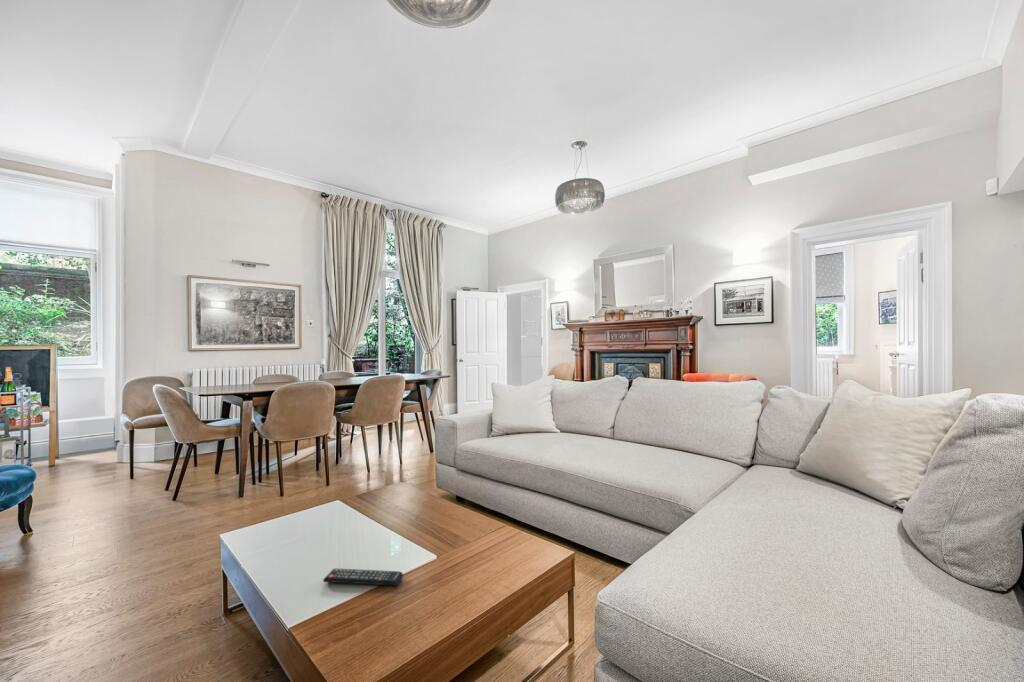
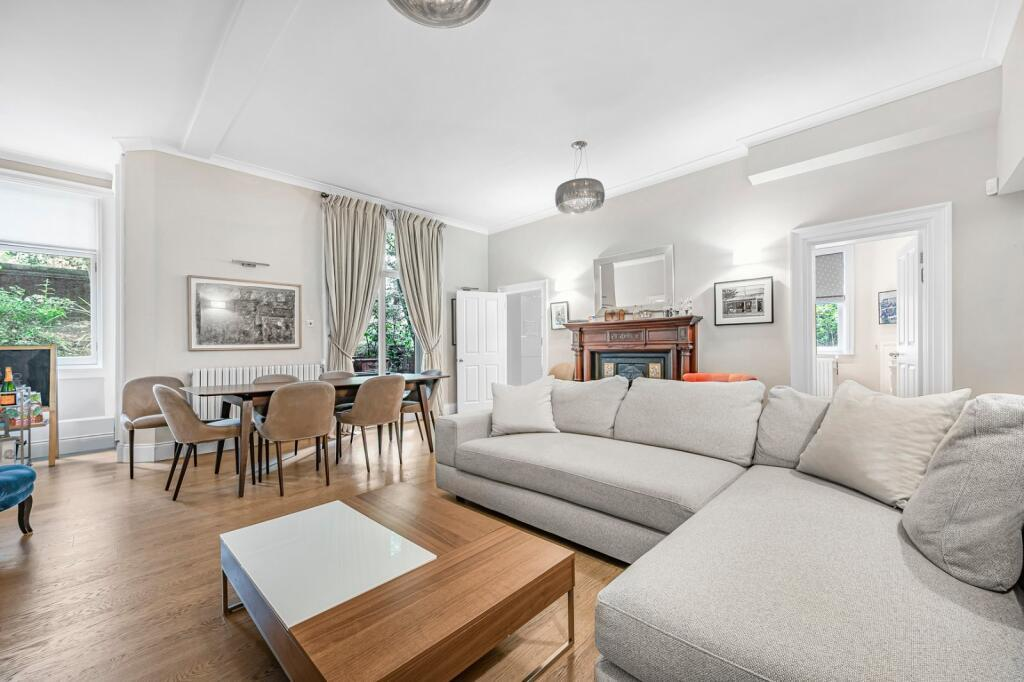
- remote control (363, 577)
